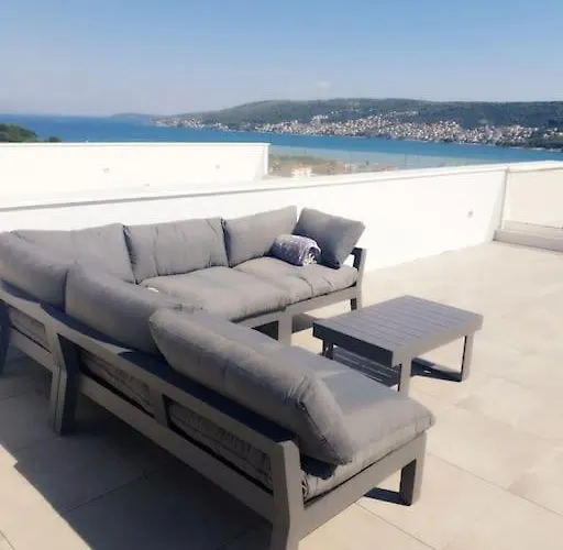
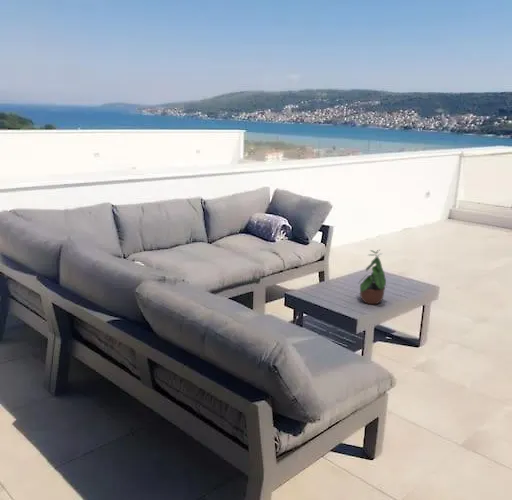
+ potted plant (374, 275)
